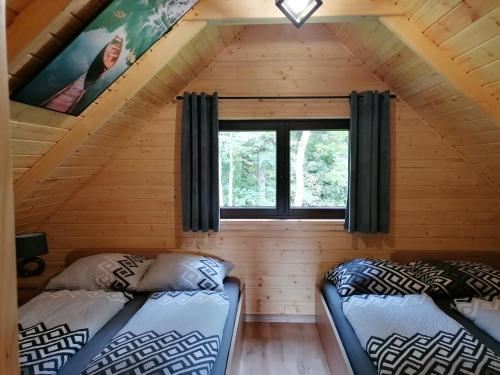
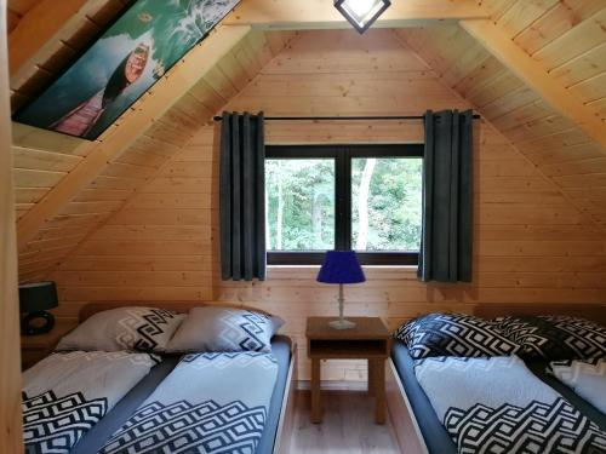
+ table lamp (341, 288)
+ nightstand (345, 358)
